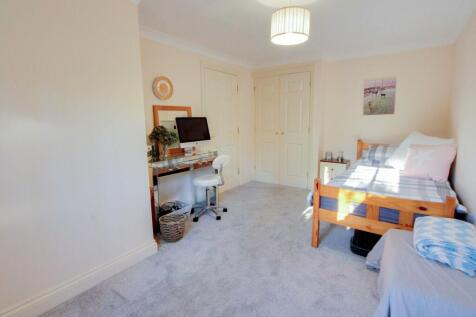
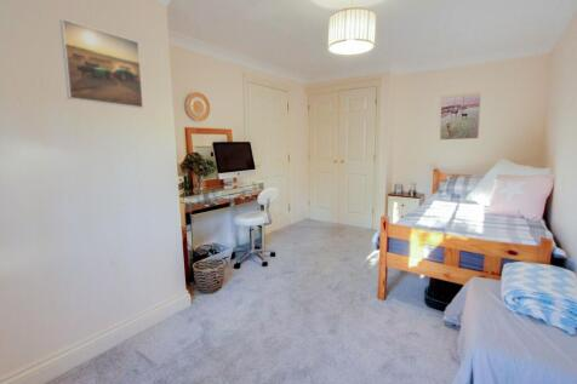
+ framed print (105, 68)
